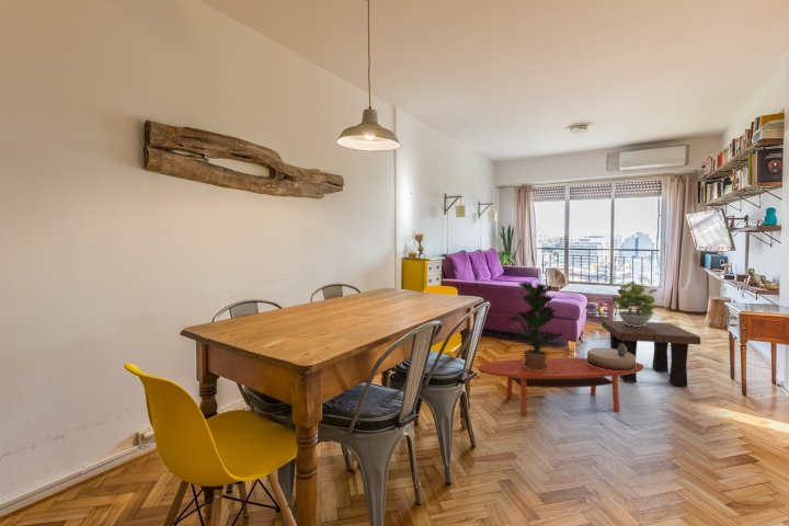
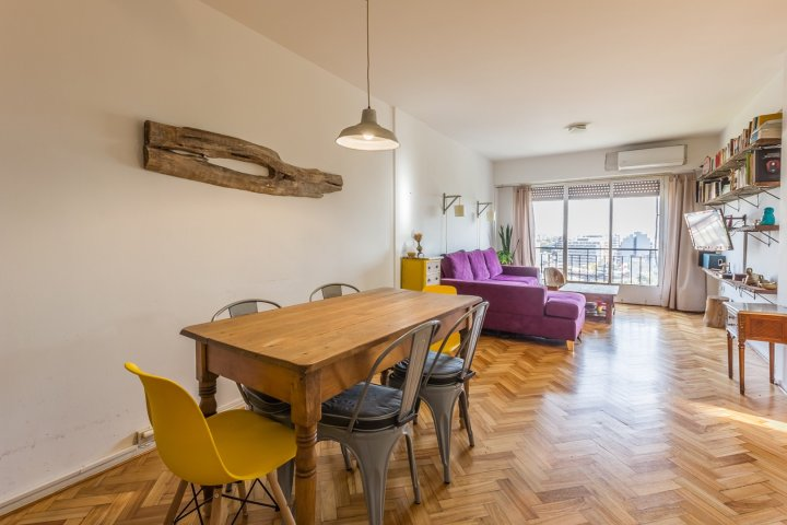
- coffee table (560, 385)
- potted plant (633, 302)
- side table (653, 355)
- potted plant (530, 323)
- decorative bowl (610, 353)
